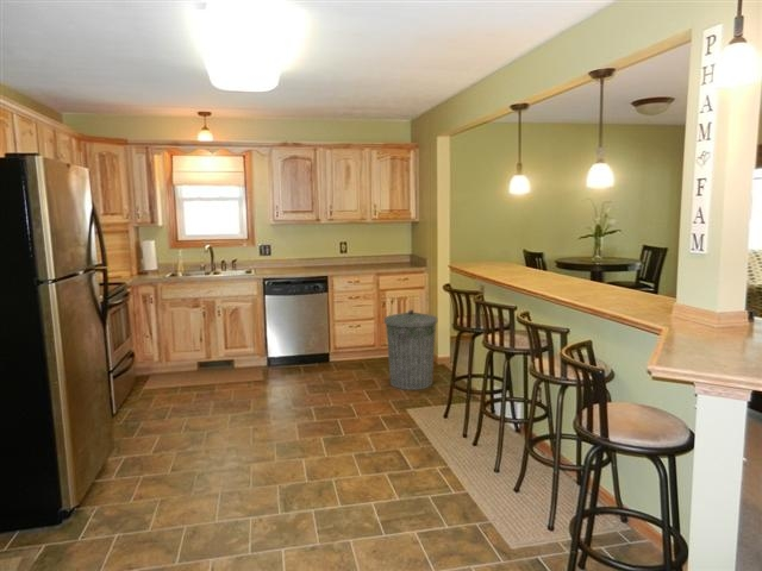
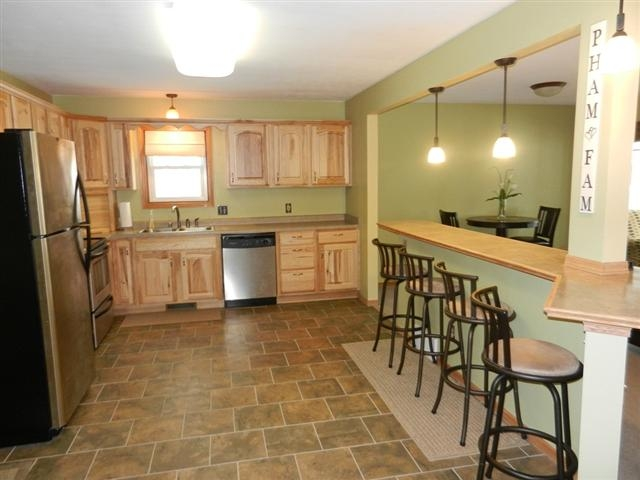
- trash can (411, 346)
